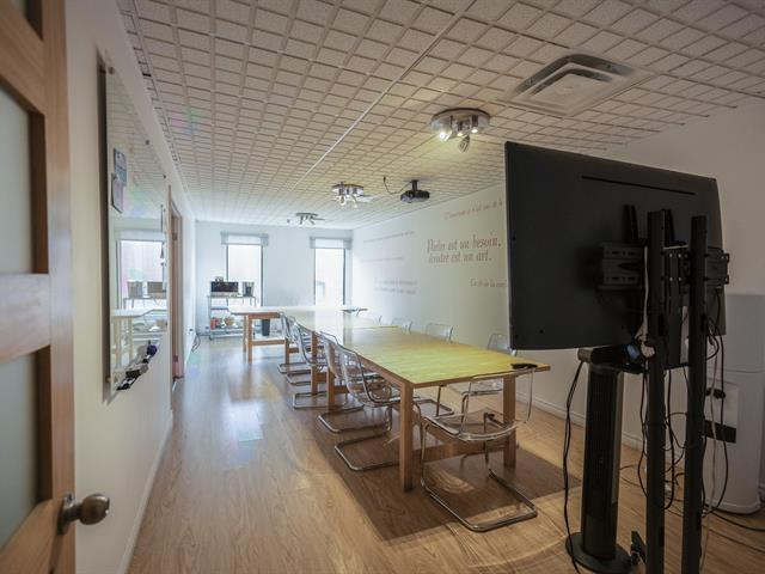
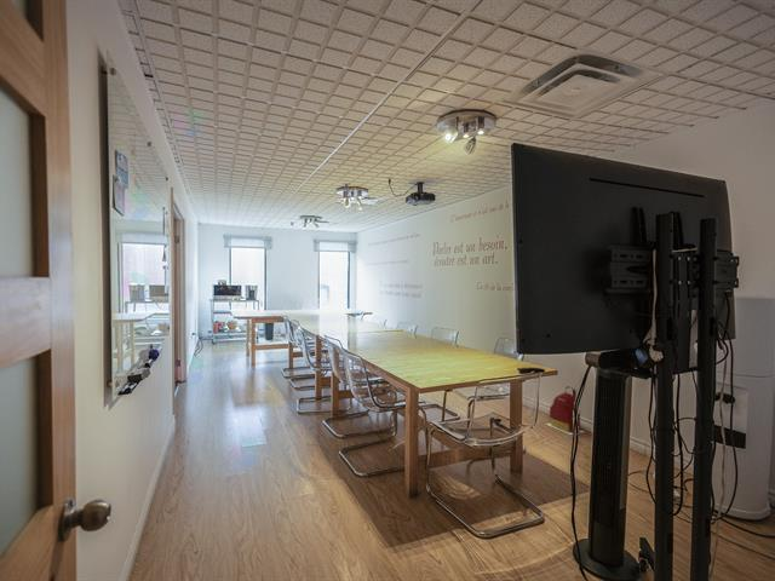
+ backpack (564, 407)
